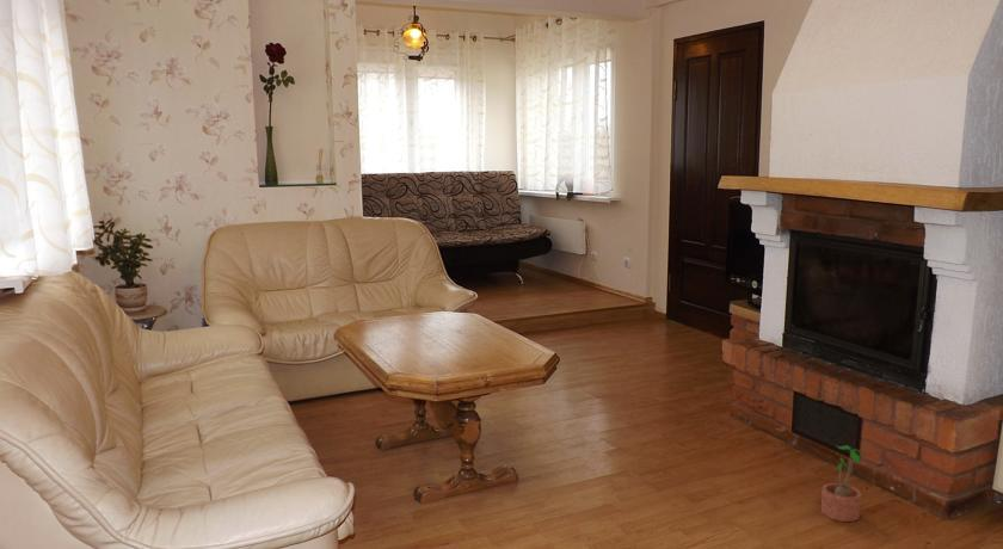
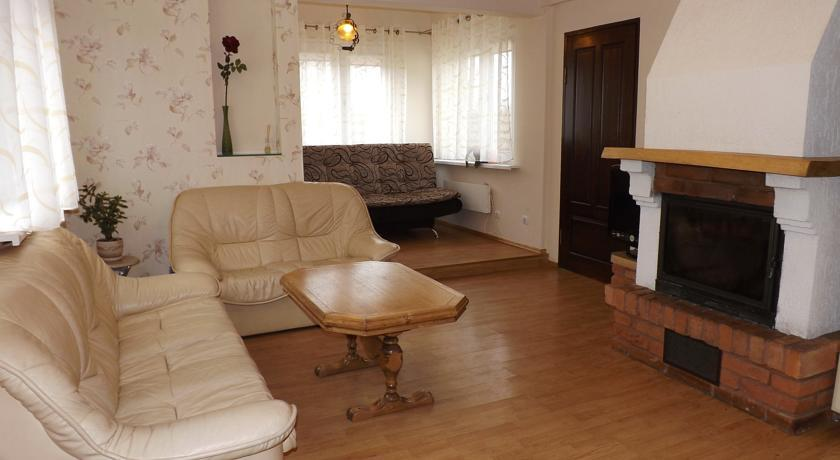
- potted plant (847, 481)
